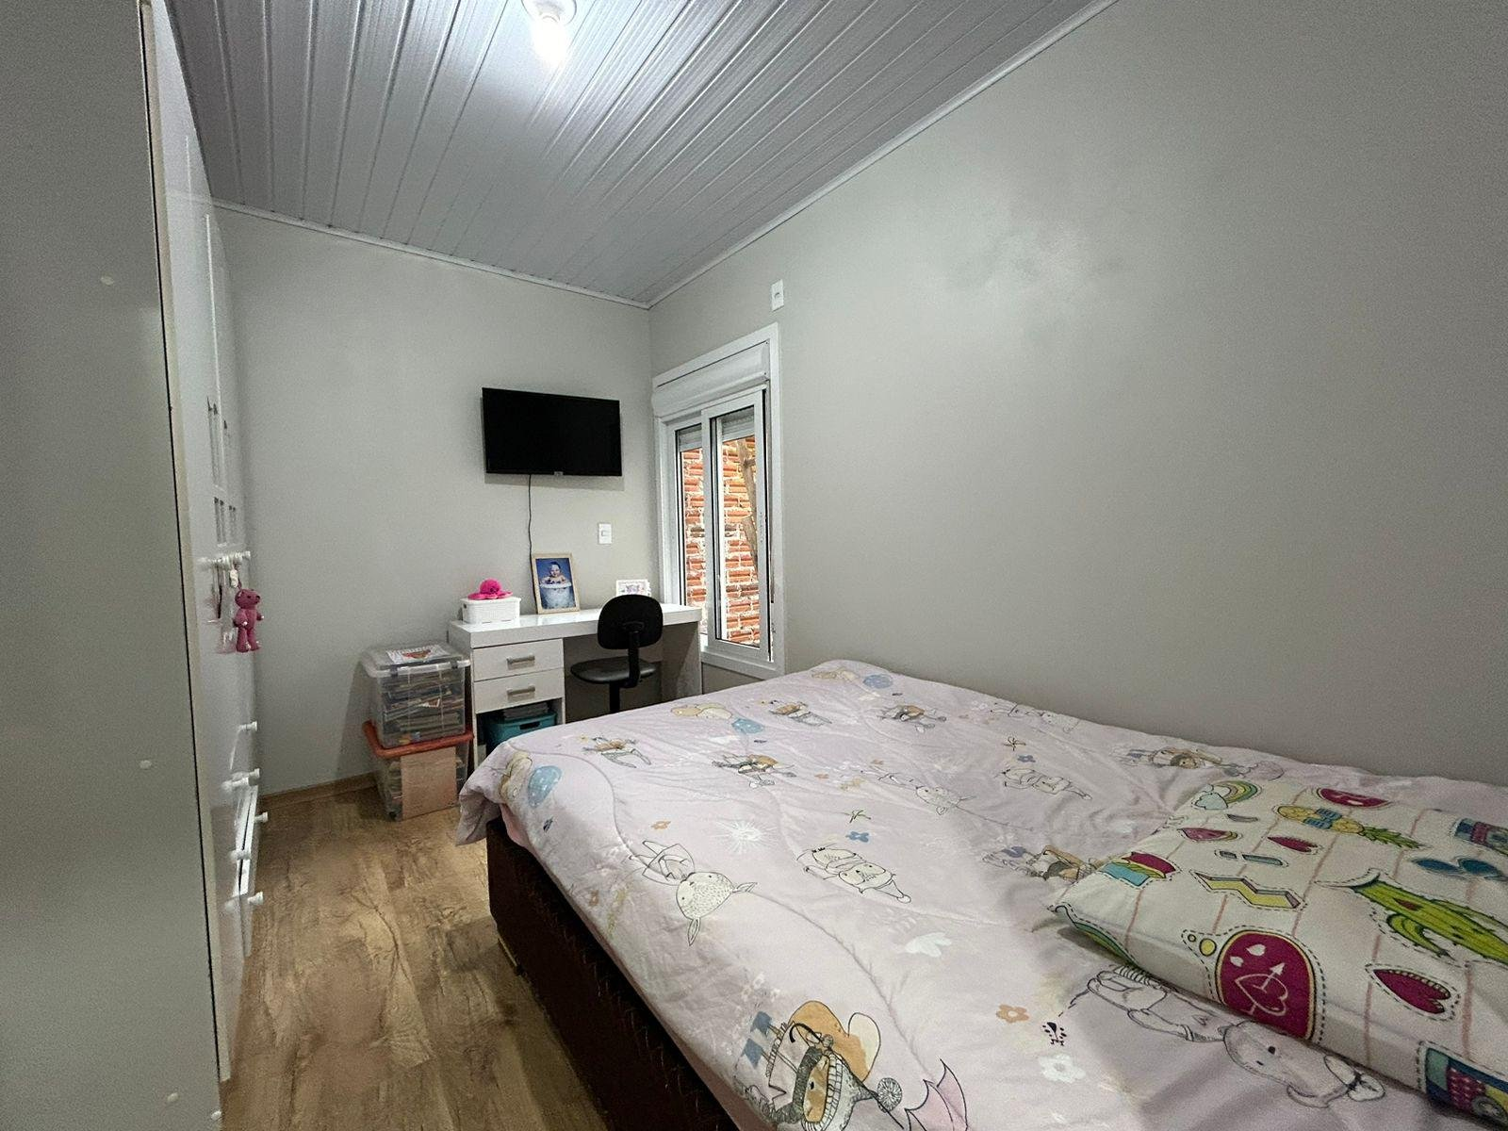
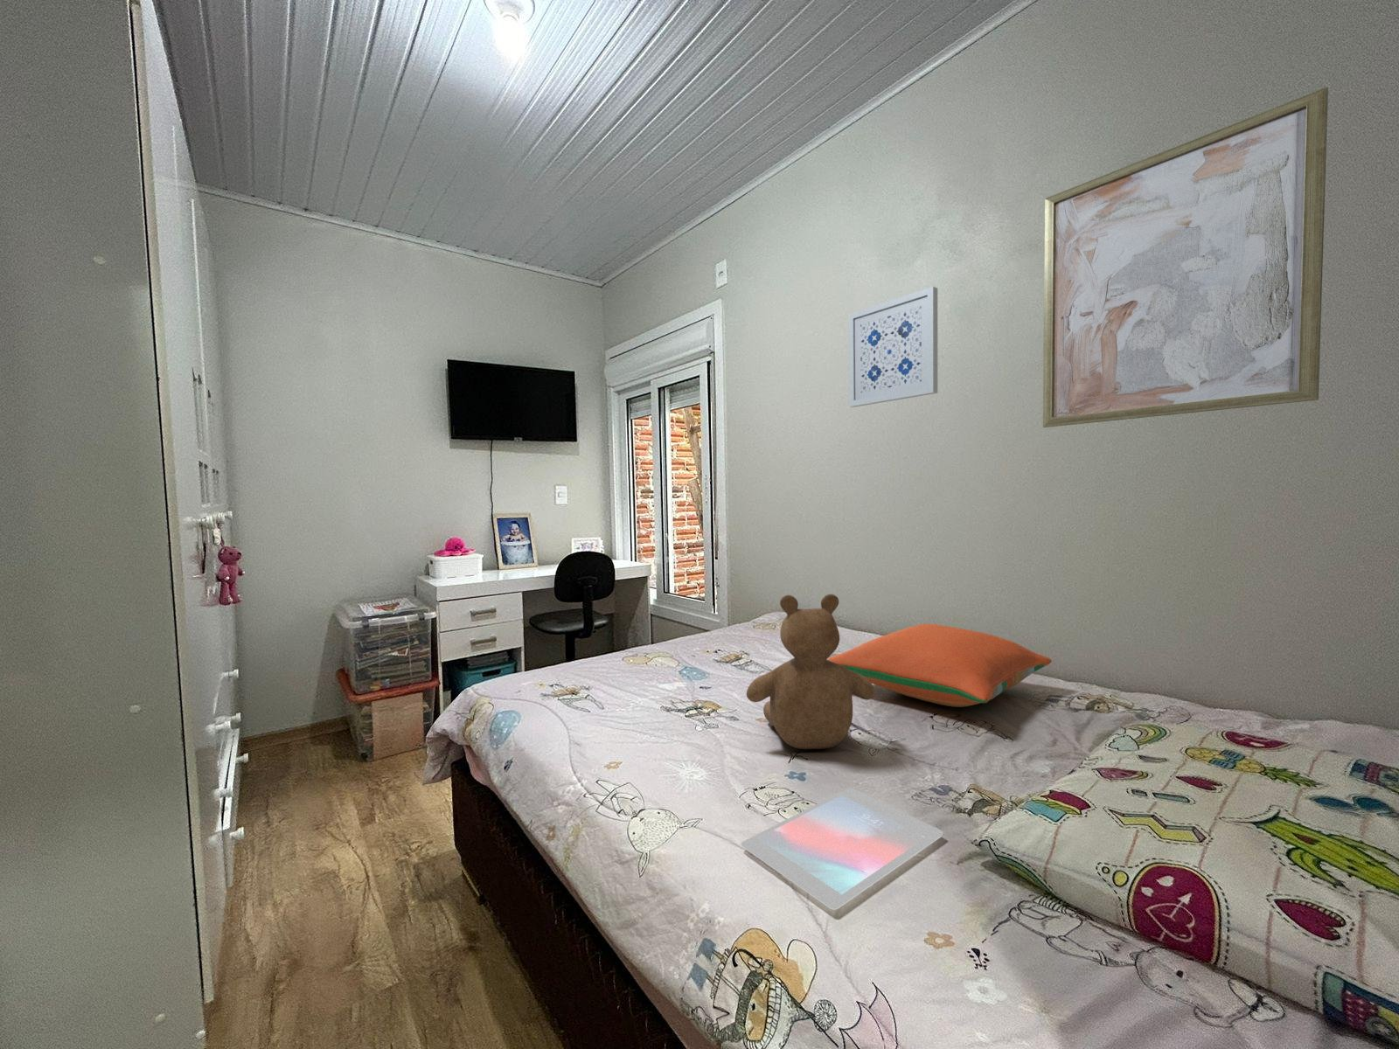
+ teddy bear (805, 663)
+ pillow (936, 661)
+ wall art (1162, 285)
+ tablet (843, 840)
+ wall art (890, 350)
